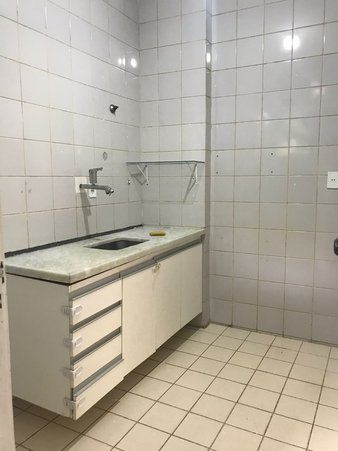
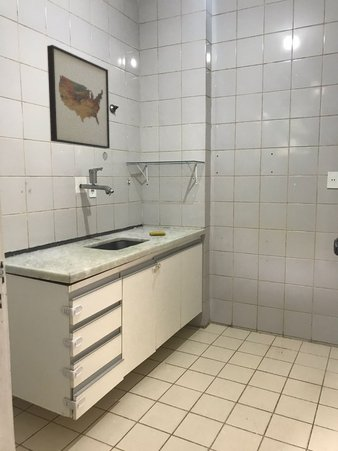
+ wall art (81, 102)
